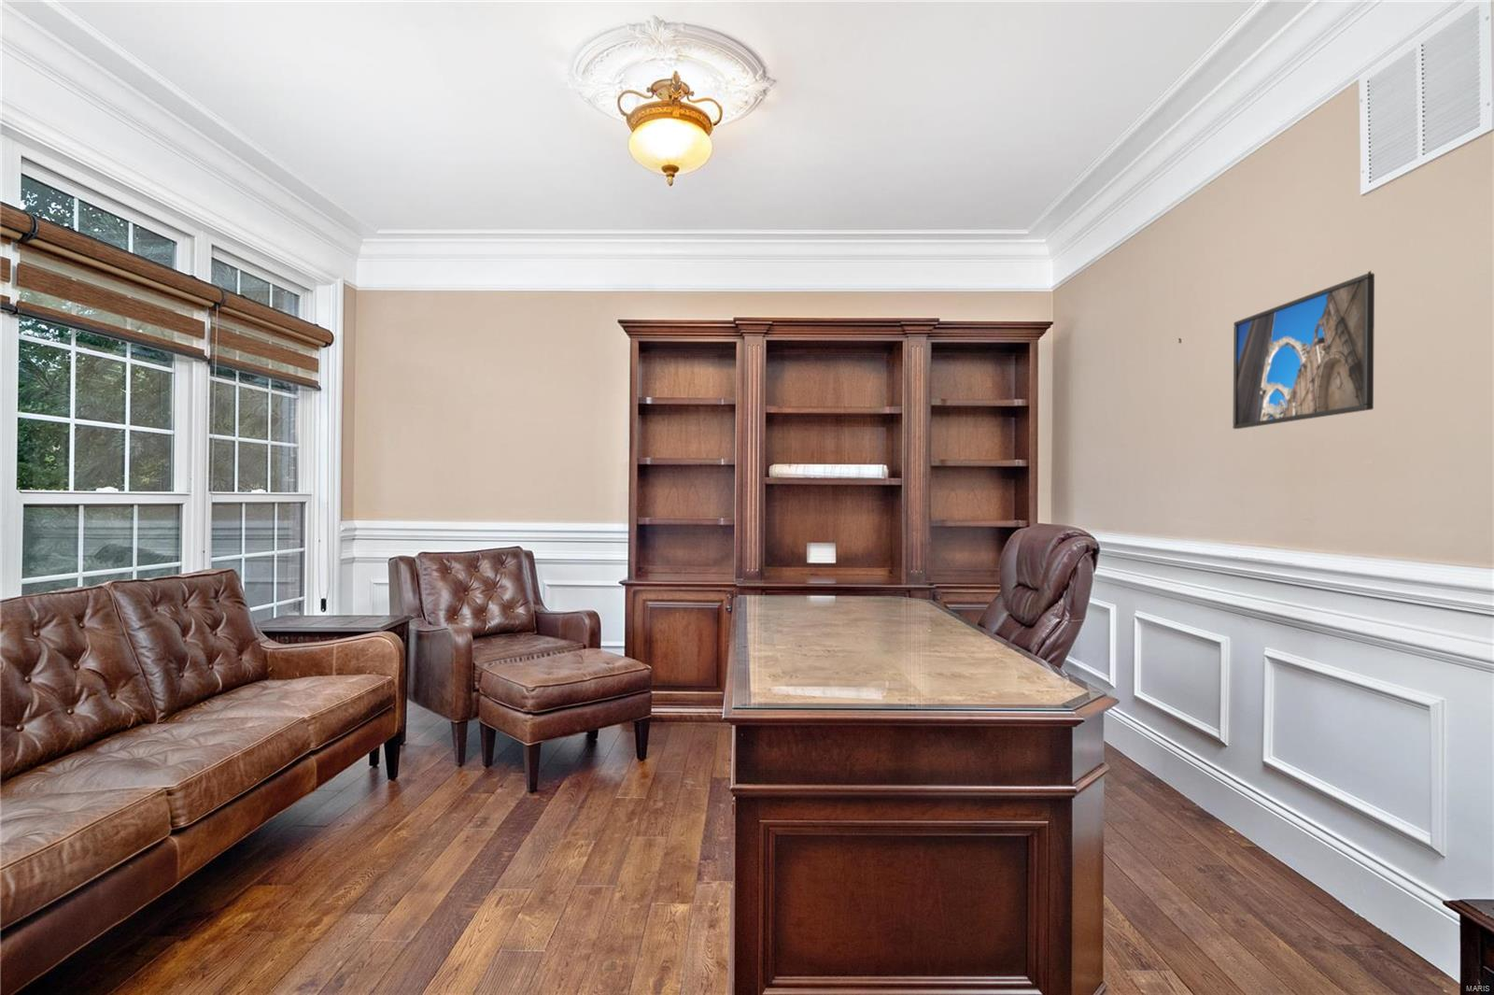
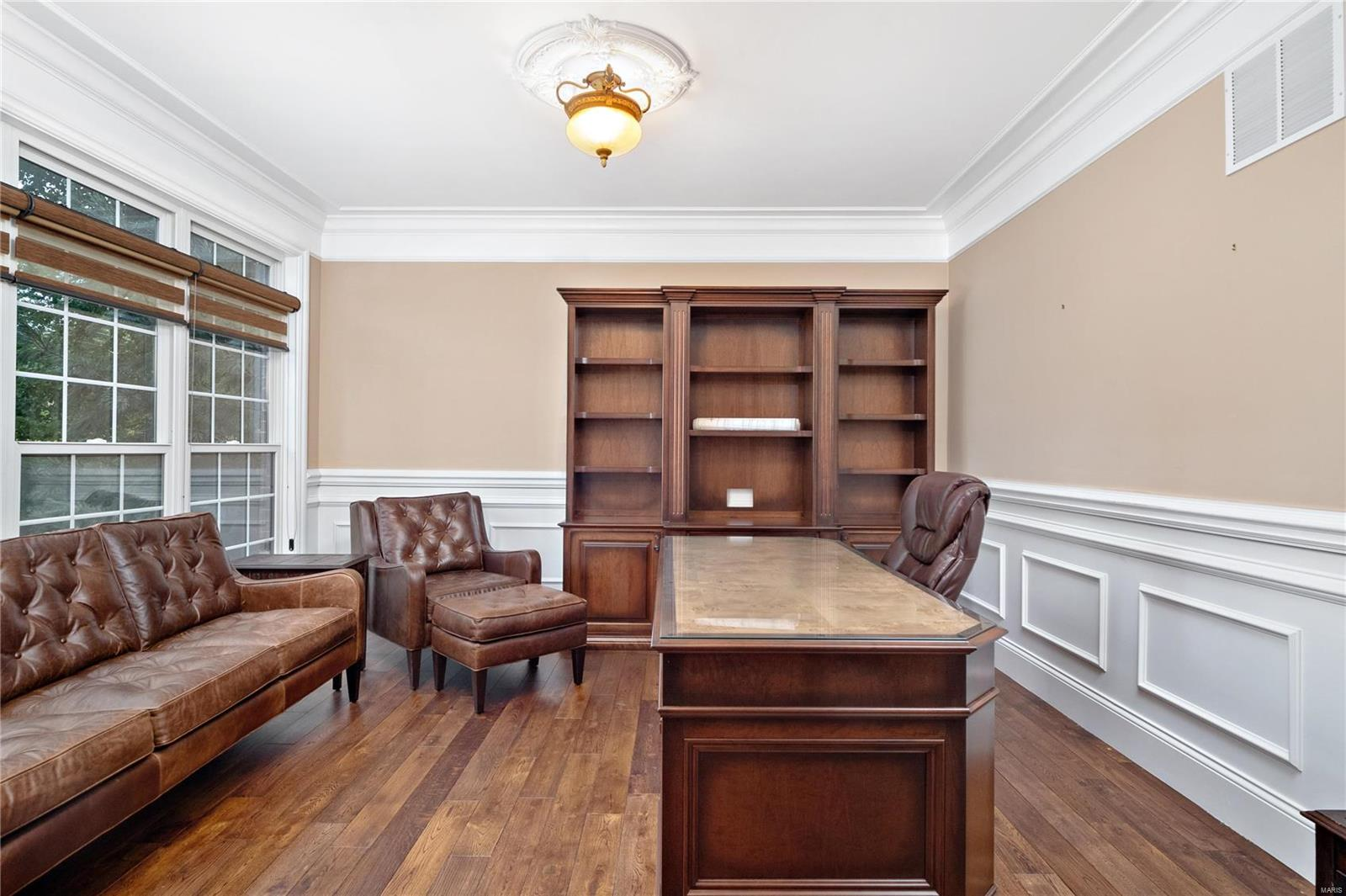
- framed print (1294, 360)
